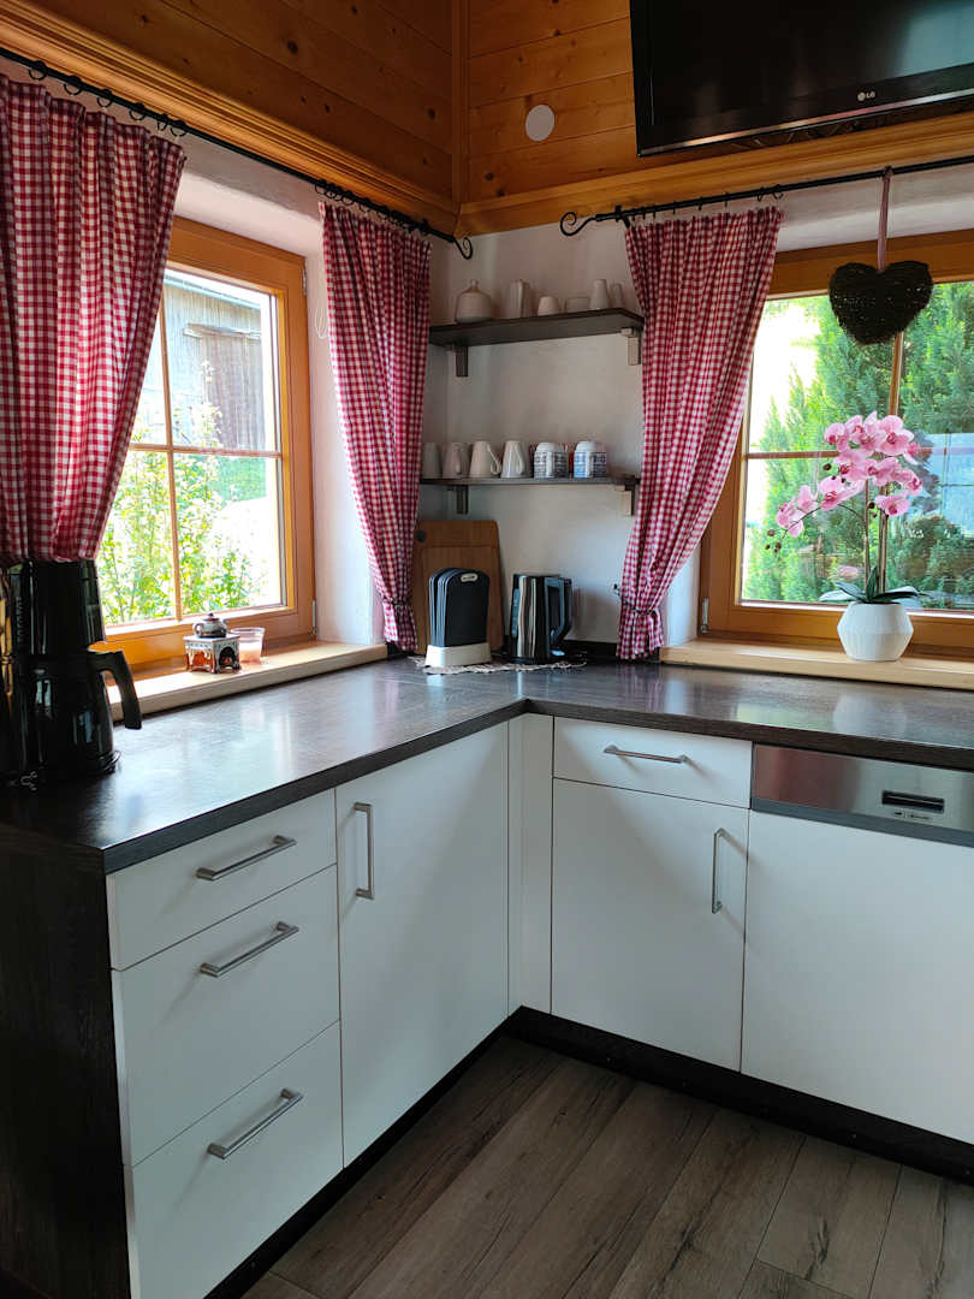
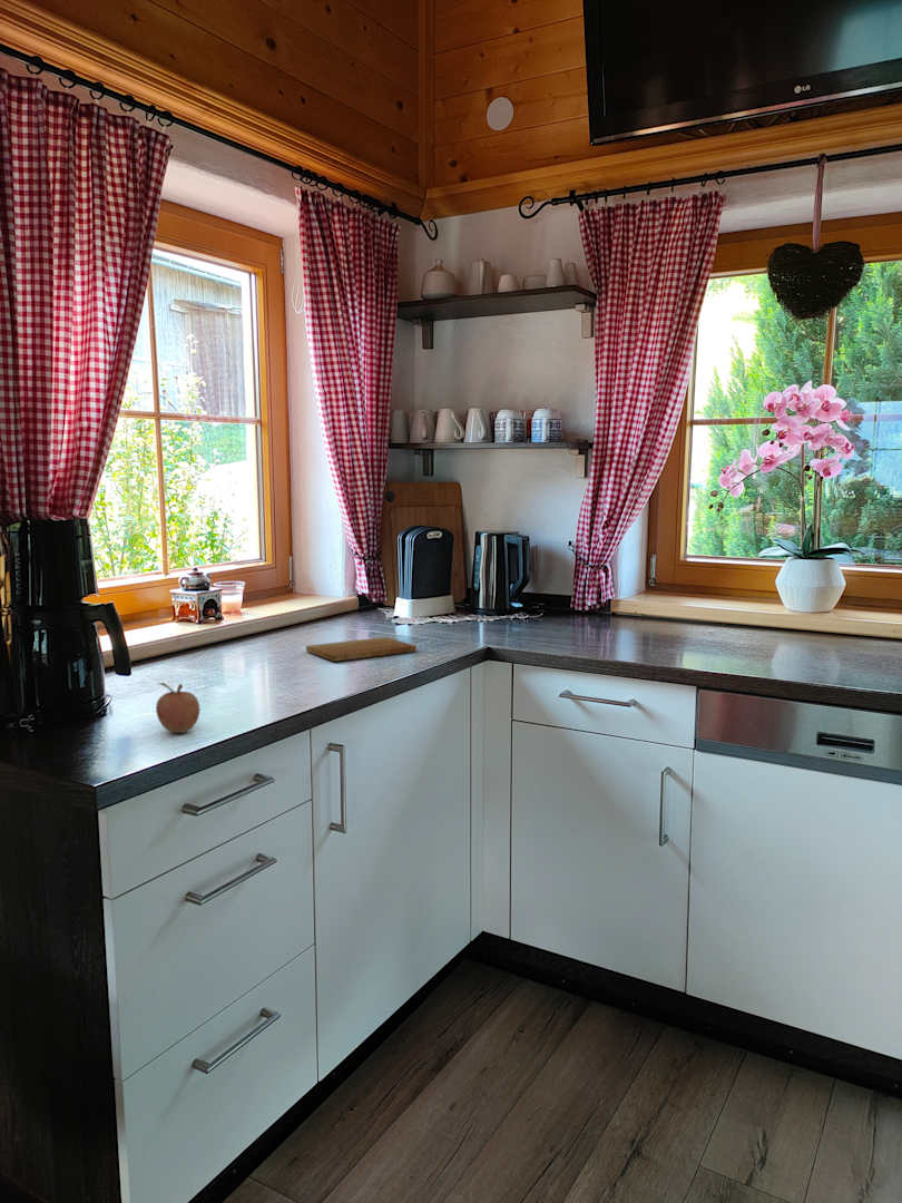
+ fruit (177, 706)
+ cutting board (361, 648)
